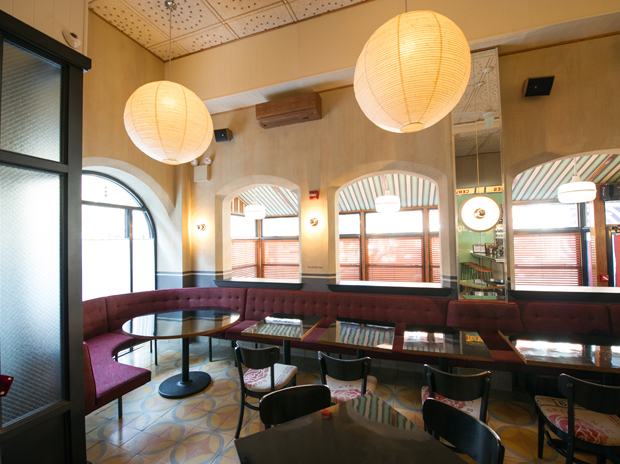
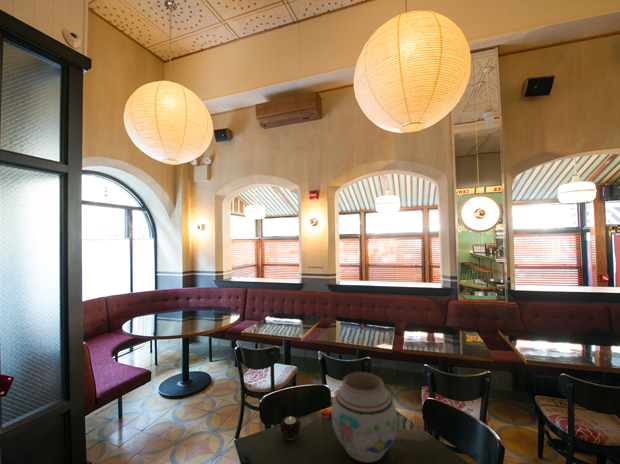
+ candle (290, 426)
+ vase (363, 414)
